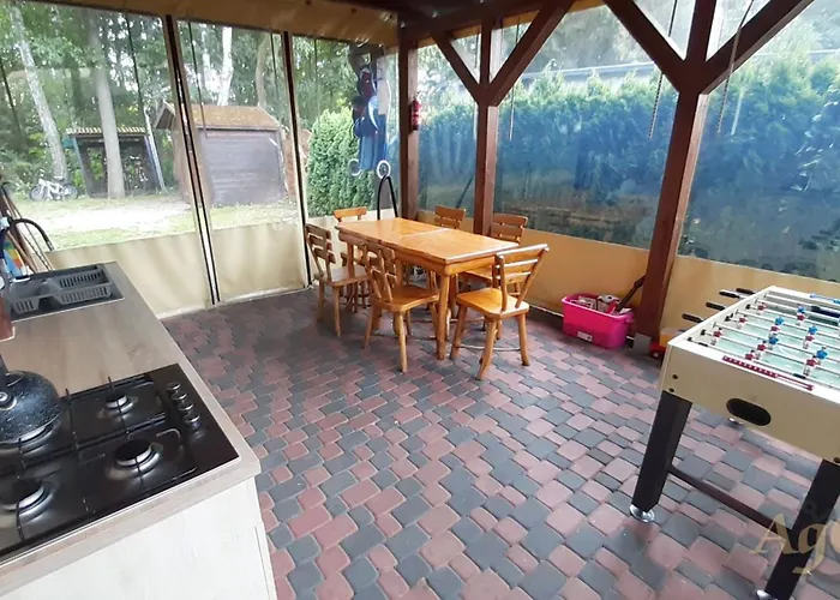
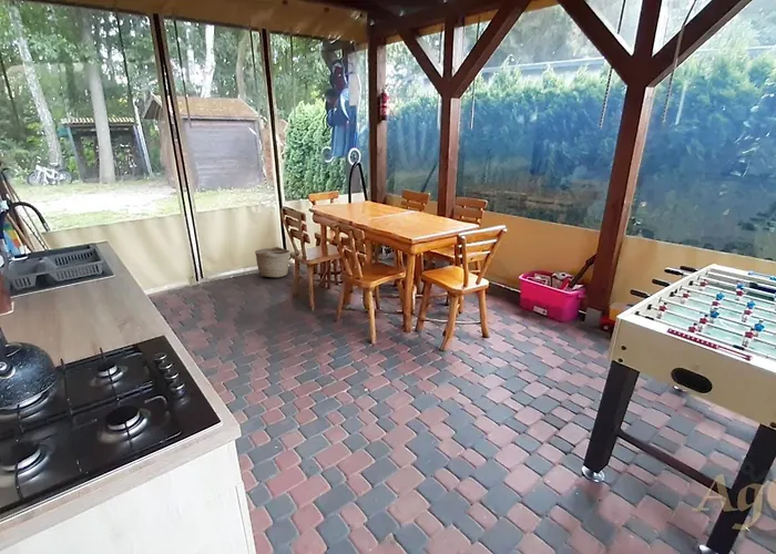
+ basket (273, 260)
